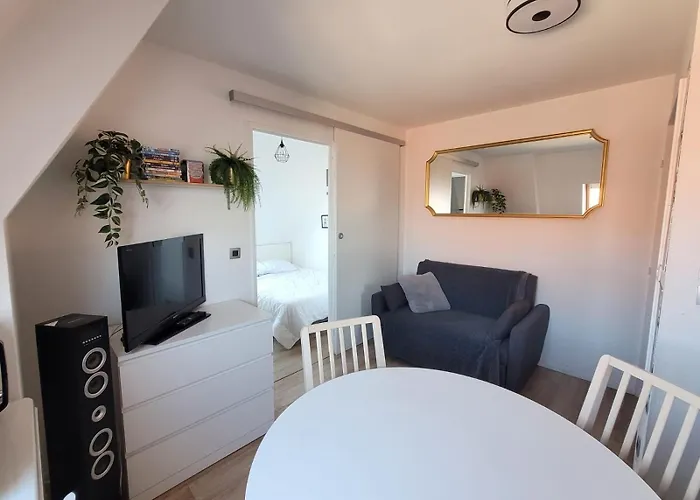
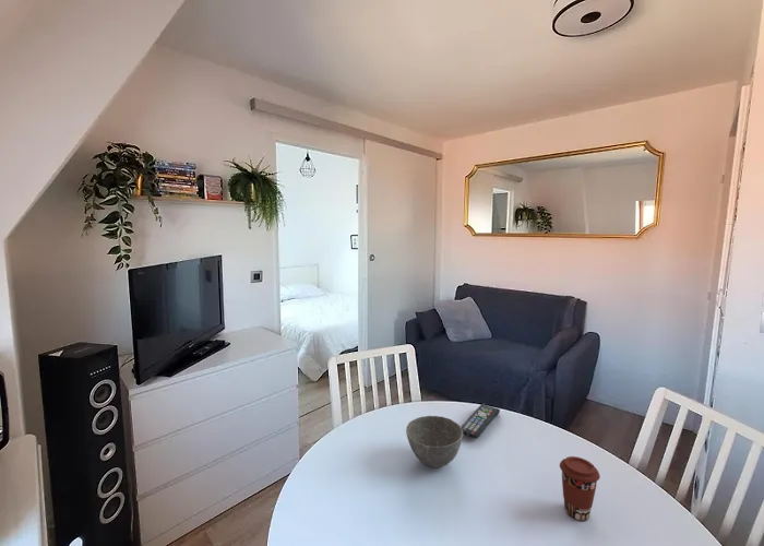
+ coffee cup (577, 488)
+ bowl (433, 446)
+ remote control (480, 419)
